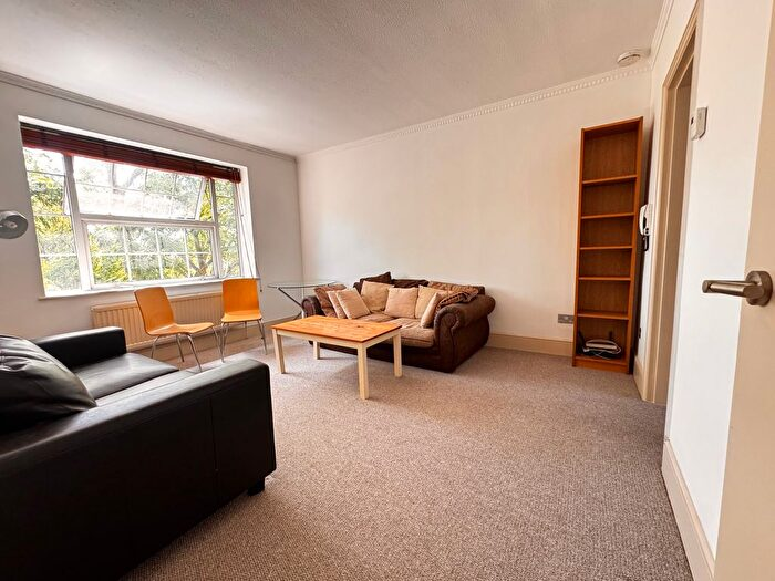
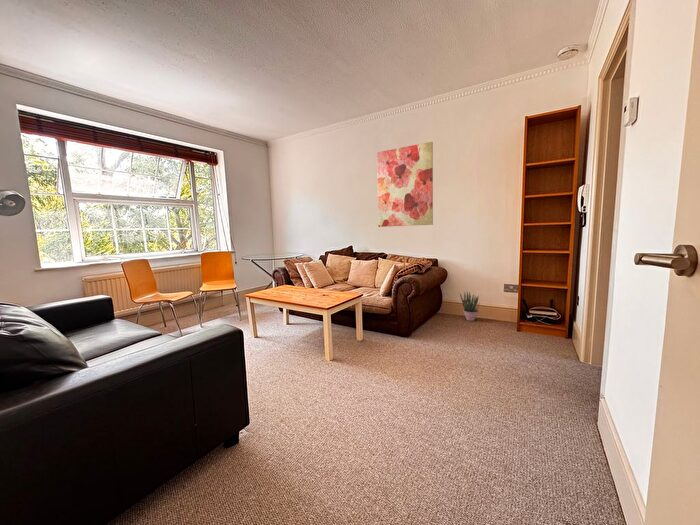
+ potted plant (469, 305)
+ wall art (403, 187)
